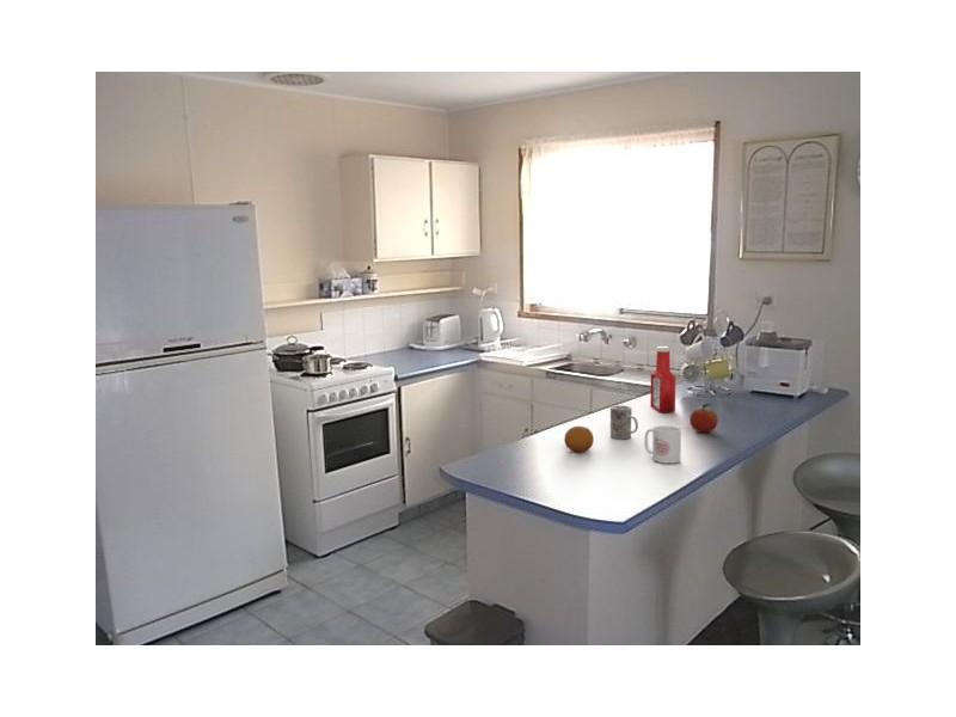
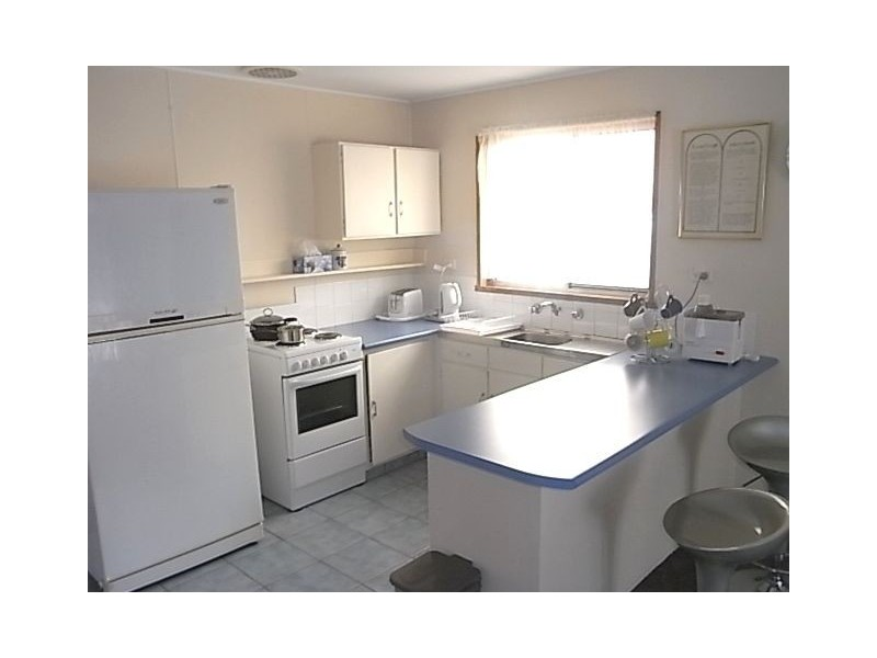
- fruit (703, 417)
- mug (661, 442)
- soap bottle (662, 378)
- fruit (578, 439)
- mug (623, 422)
